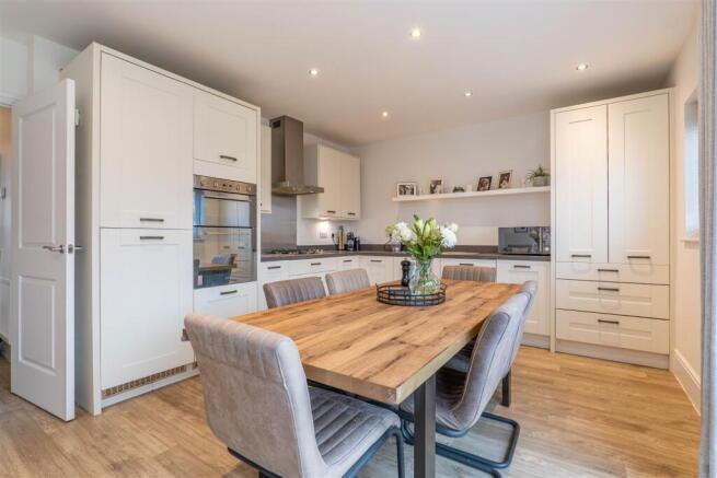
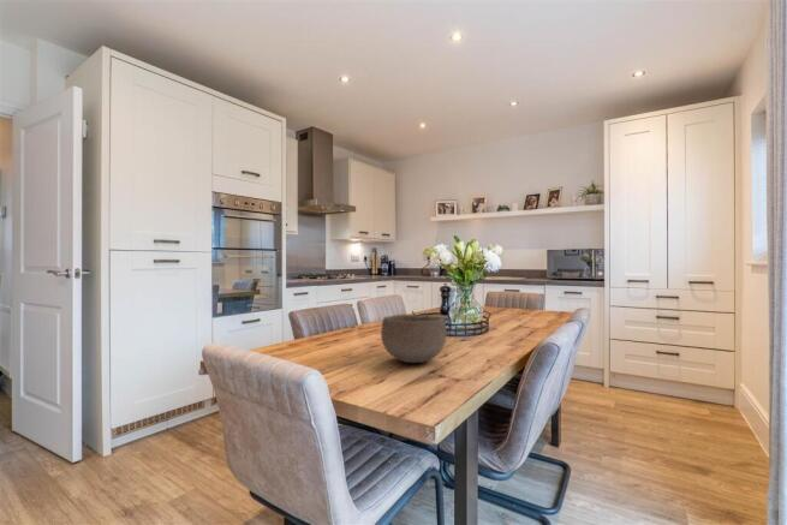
+ bowl (413, 339)
